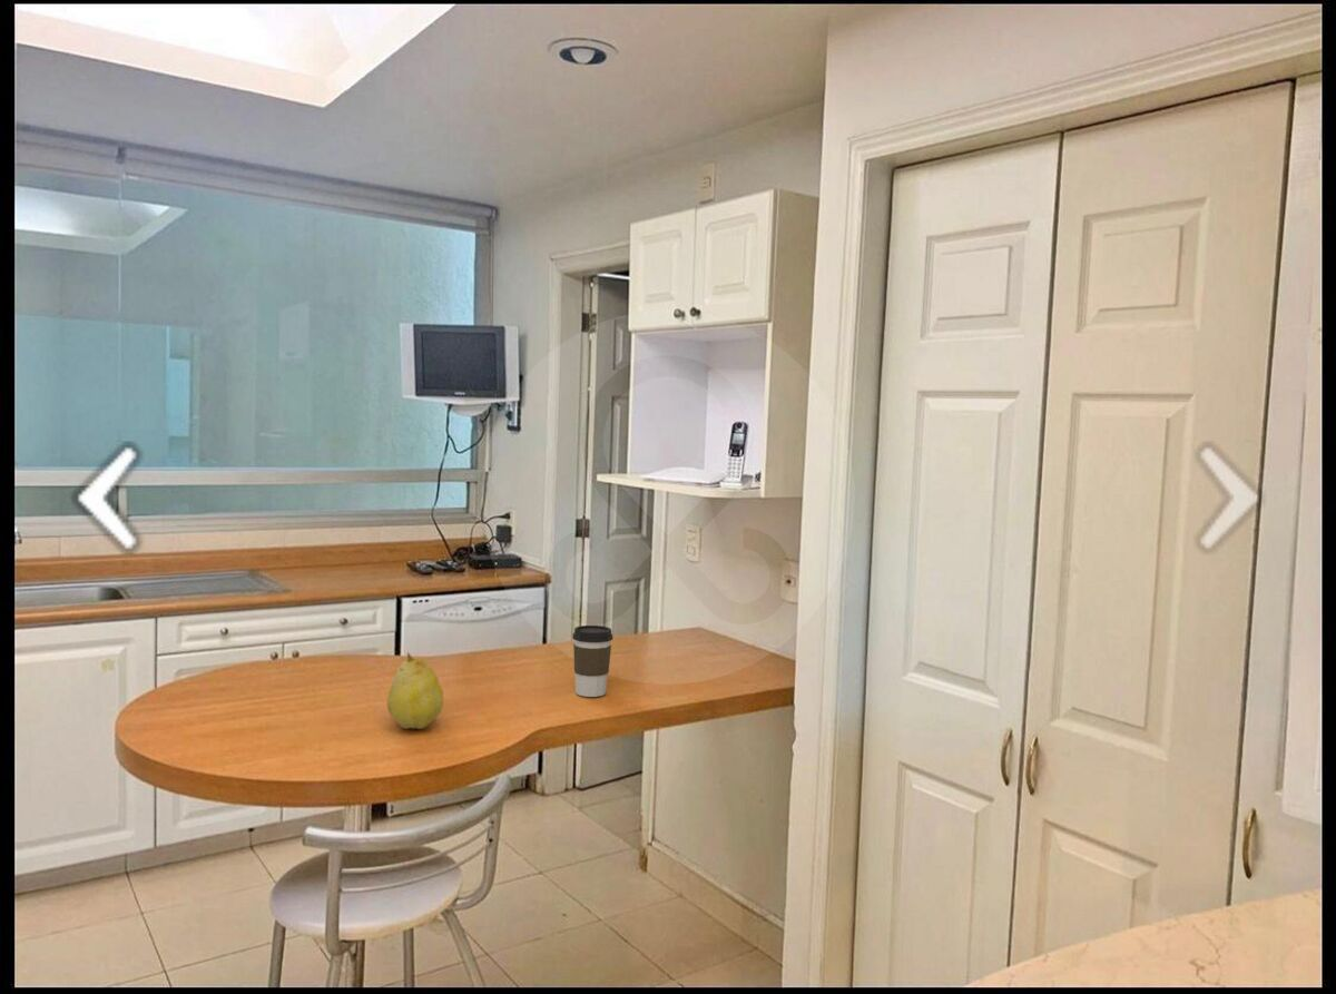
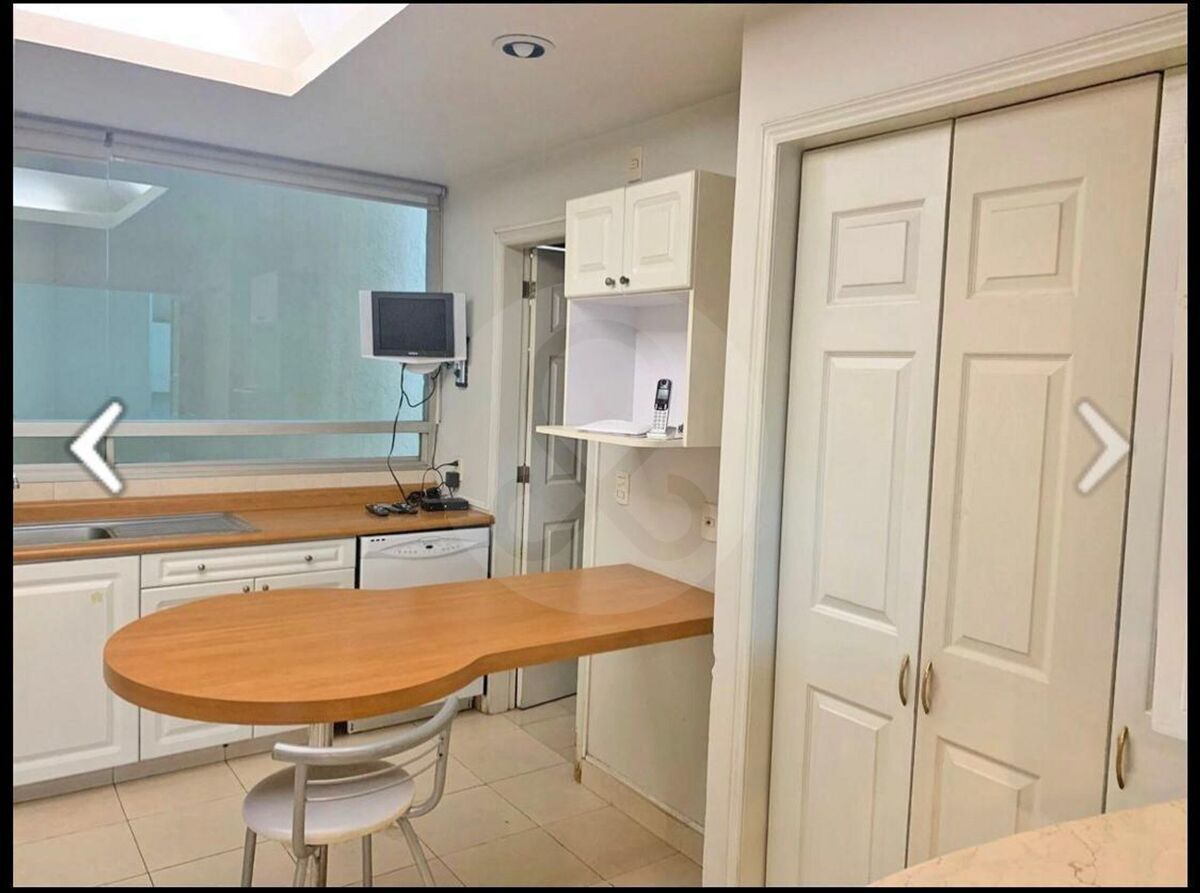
- fruit (415, 689)
- coffee cup (591, 660)
